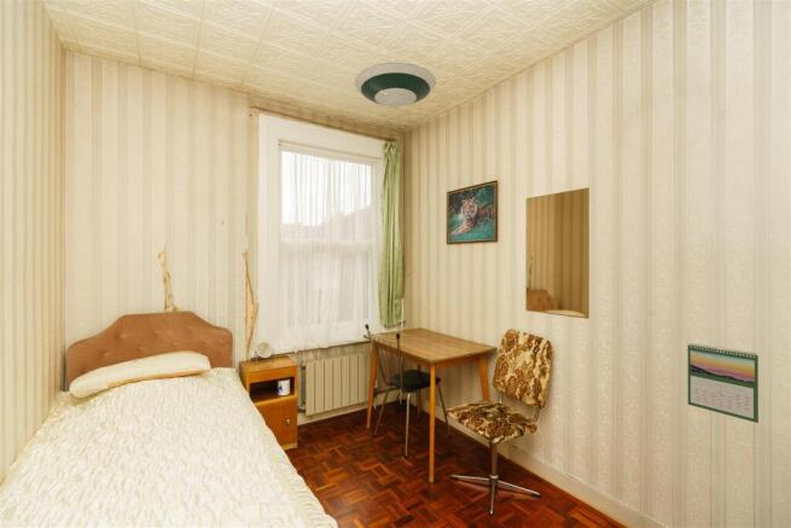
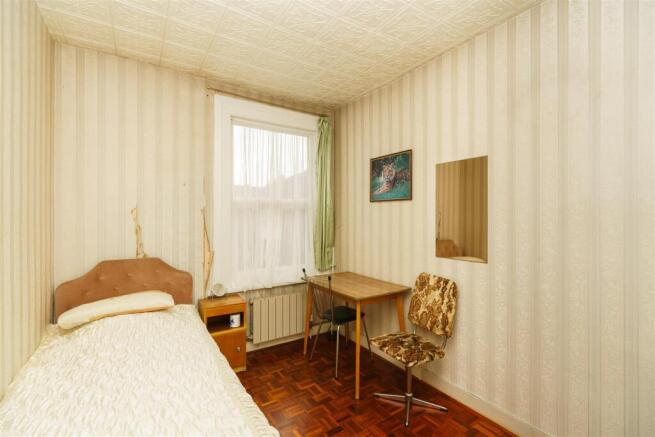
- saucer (395, 94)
- calendar (720, 379)
